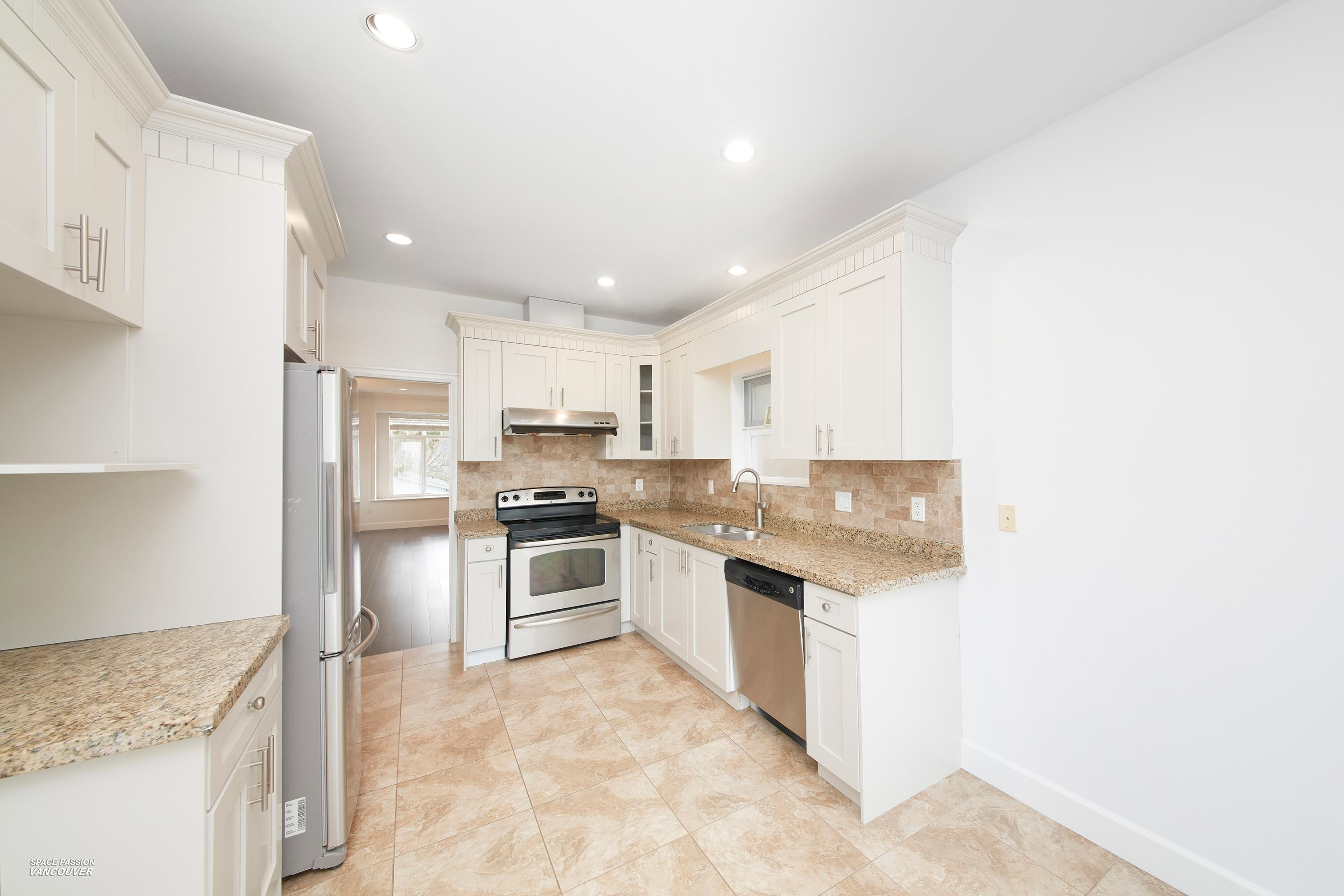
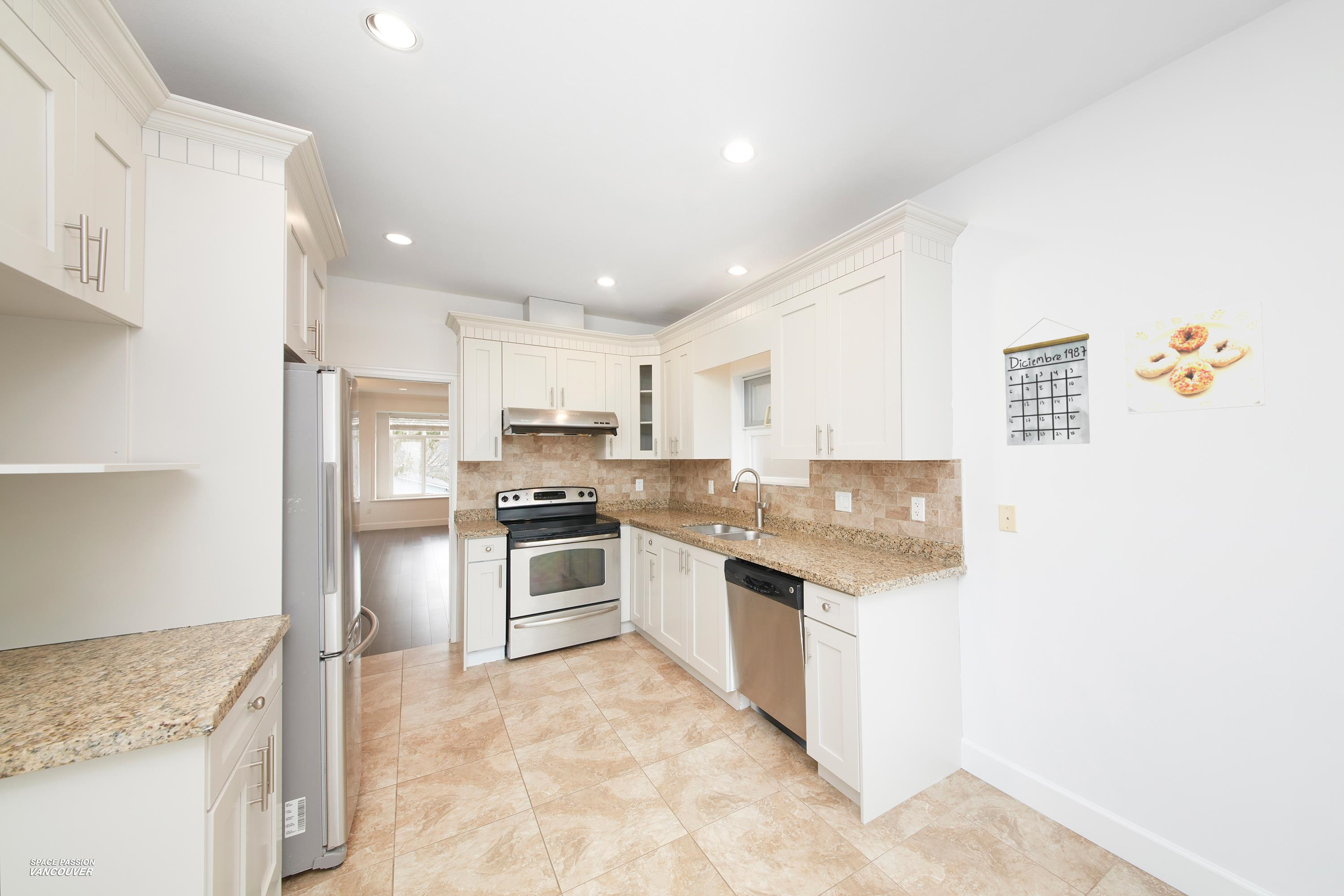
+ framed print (1188, 362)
+ calendar (1044, 381)
